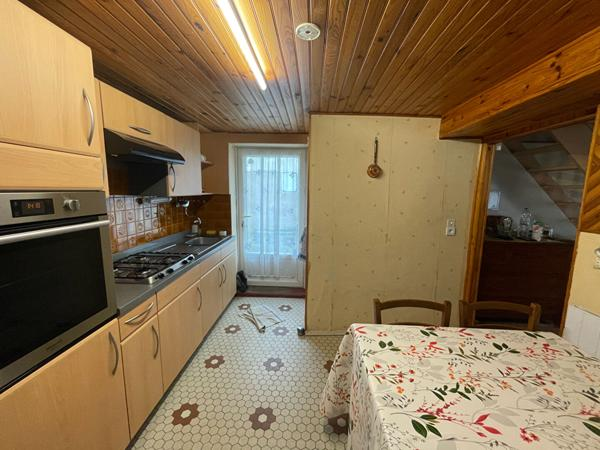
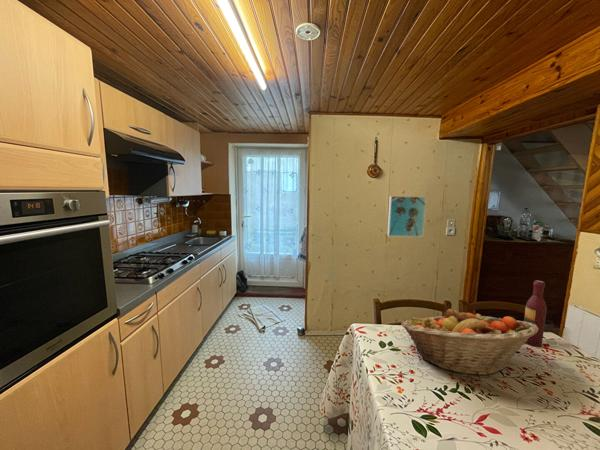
+ wine bottle (535, 312)
+ fruit basket (463, 333)
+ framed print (406, 216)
